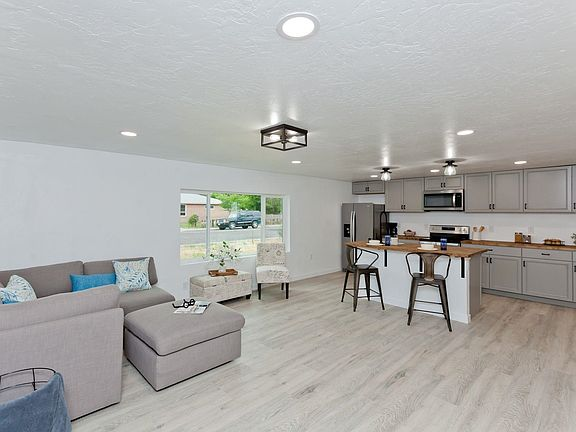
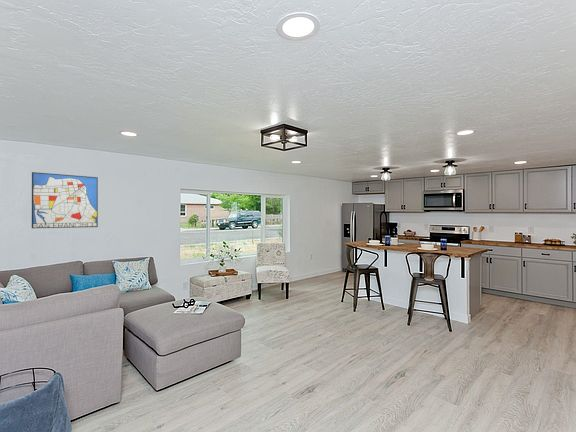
+ wall art (66, 201)
